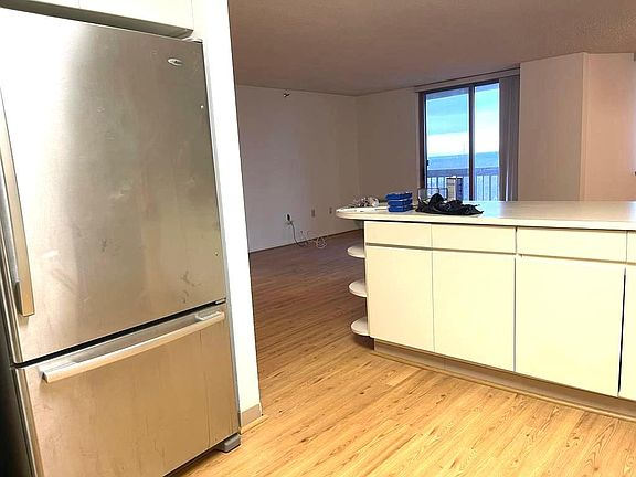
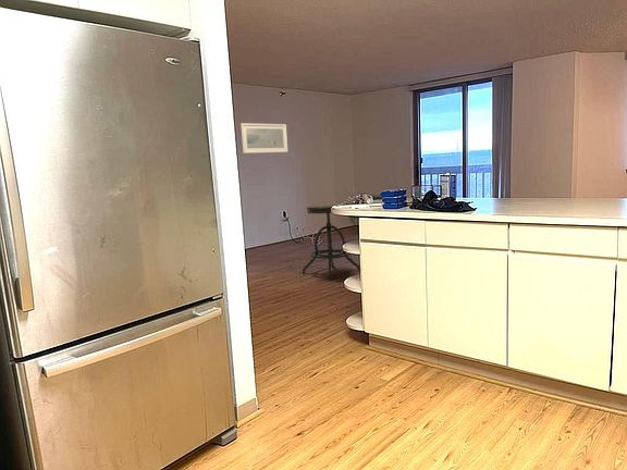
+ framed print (265, 138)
+ stool (329, 238)
